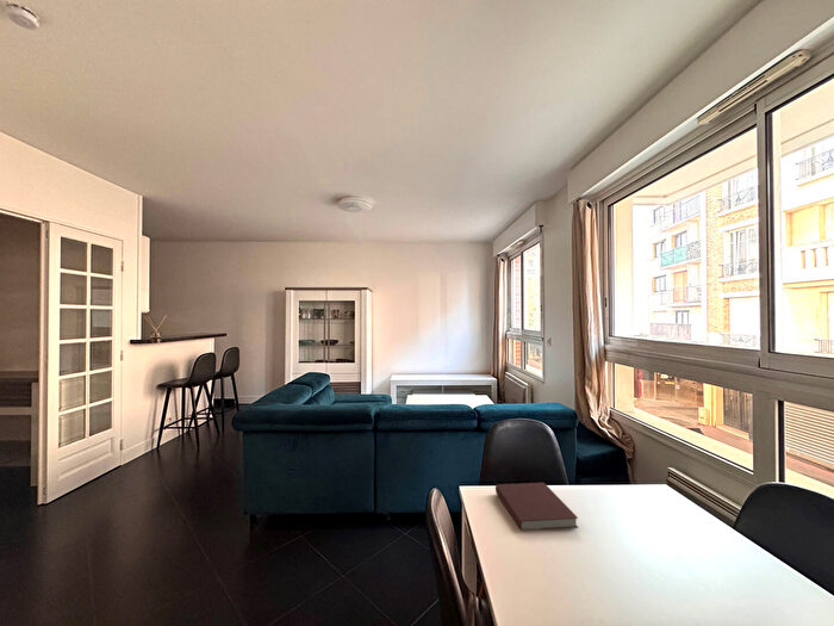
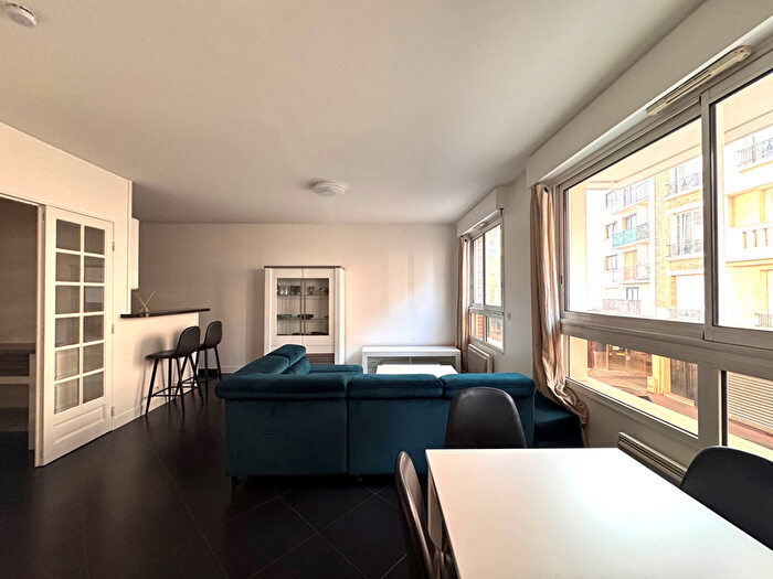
- notebook (533, 503)
